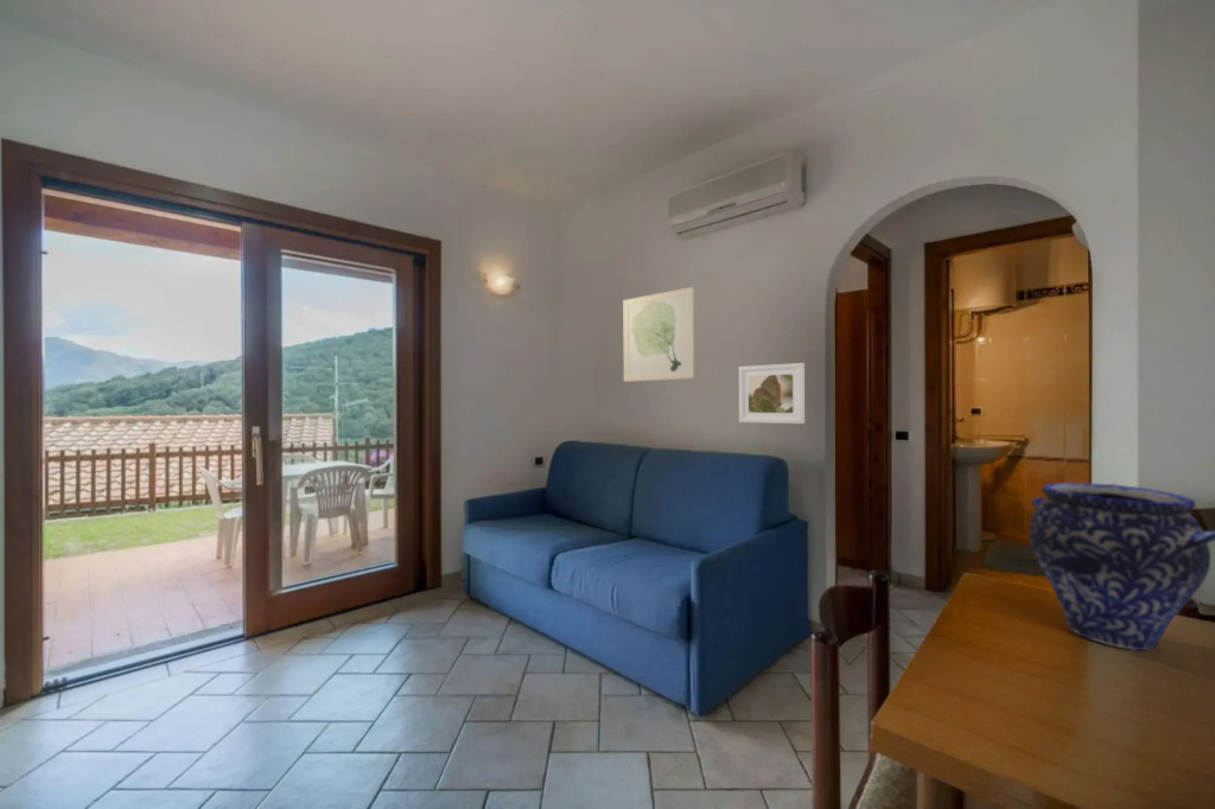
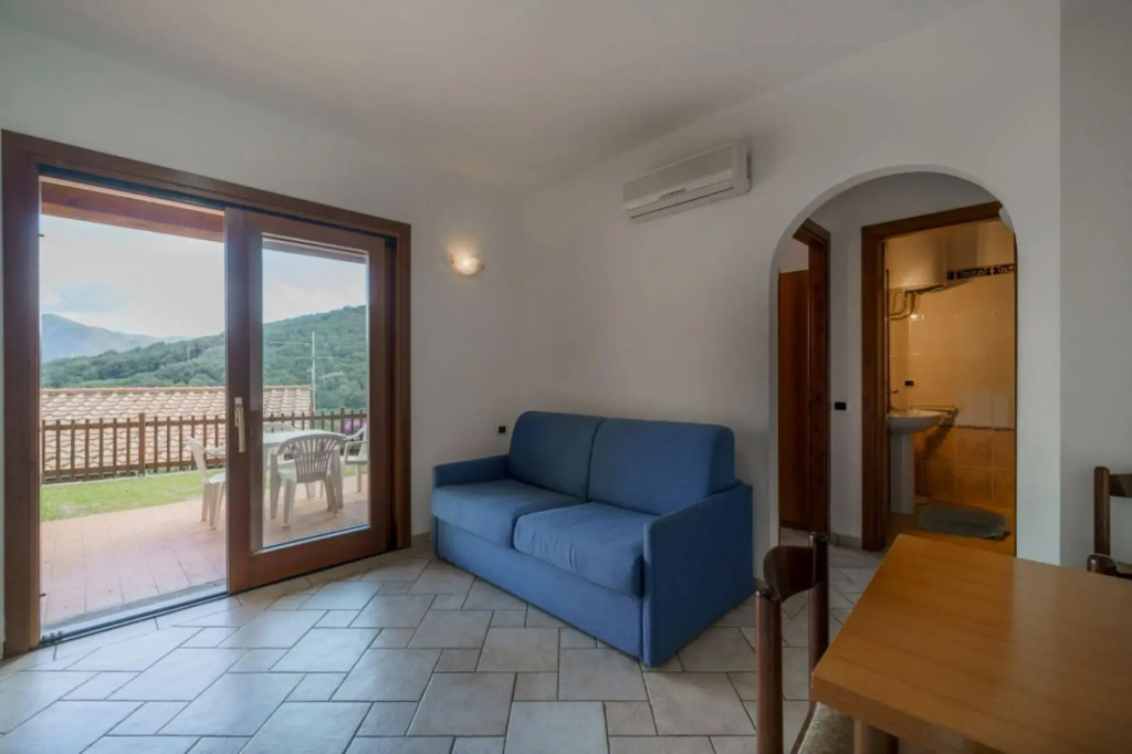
- wall art (656, 337)
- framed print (770, 394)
- vase (1113, 562)
